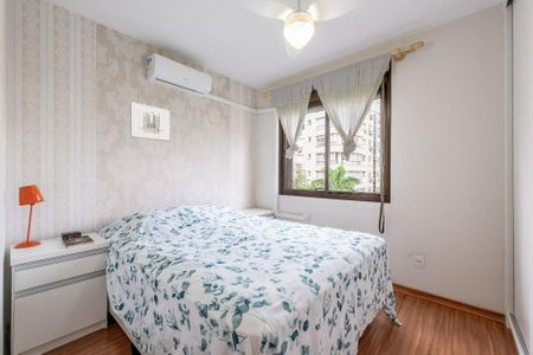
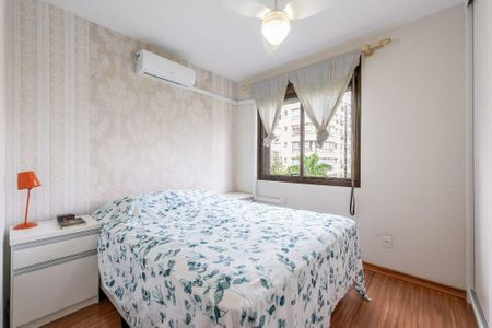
- wall art (150, 122)
